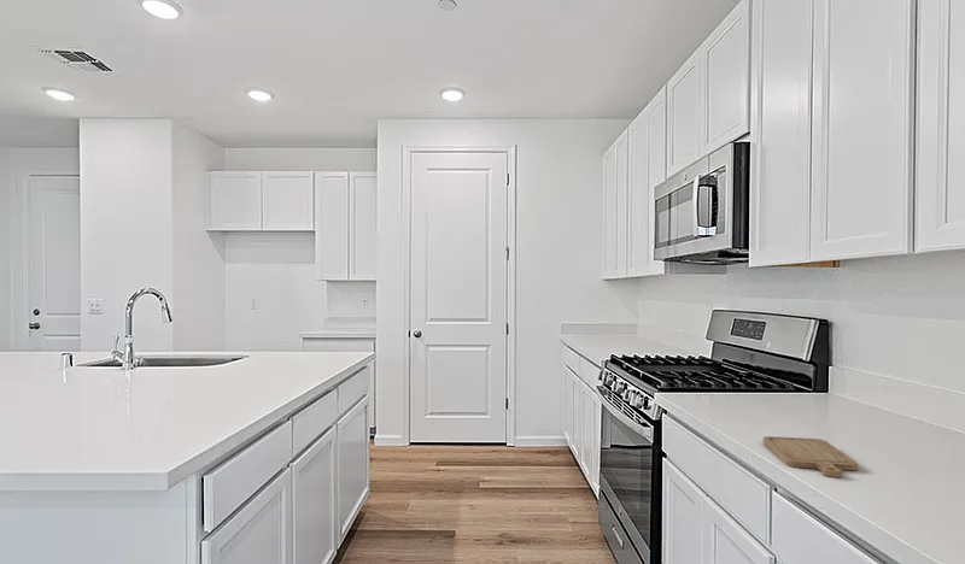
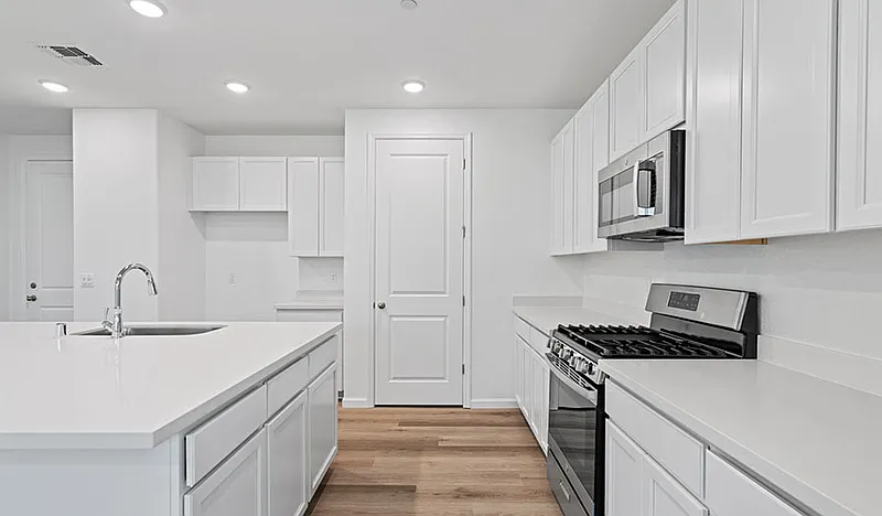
- chopping board (811, 454)
